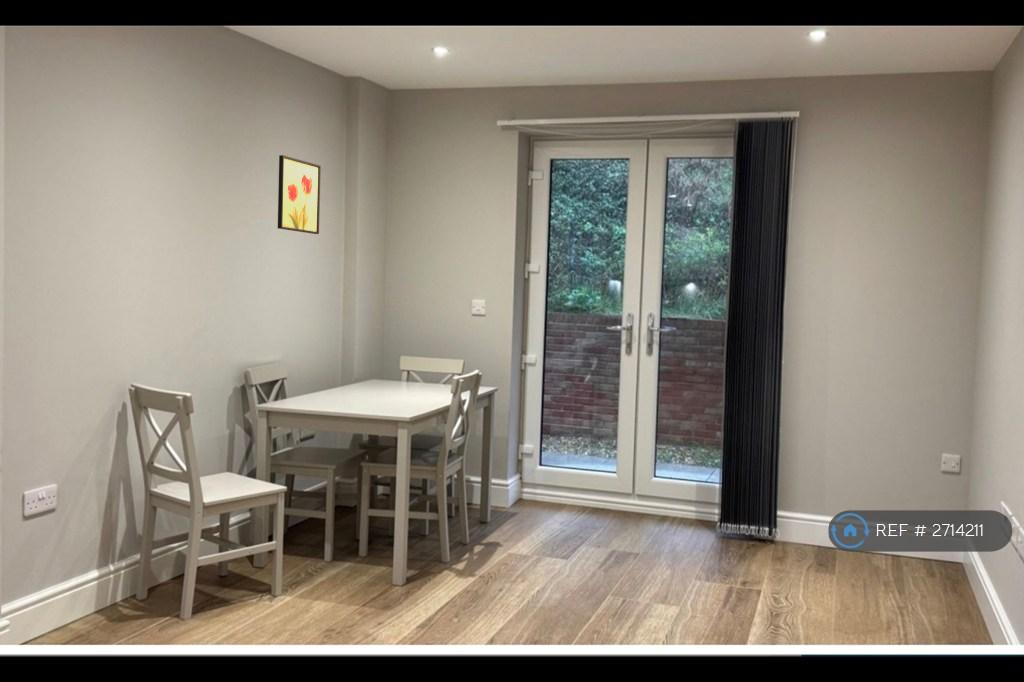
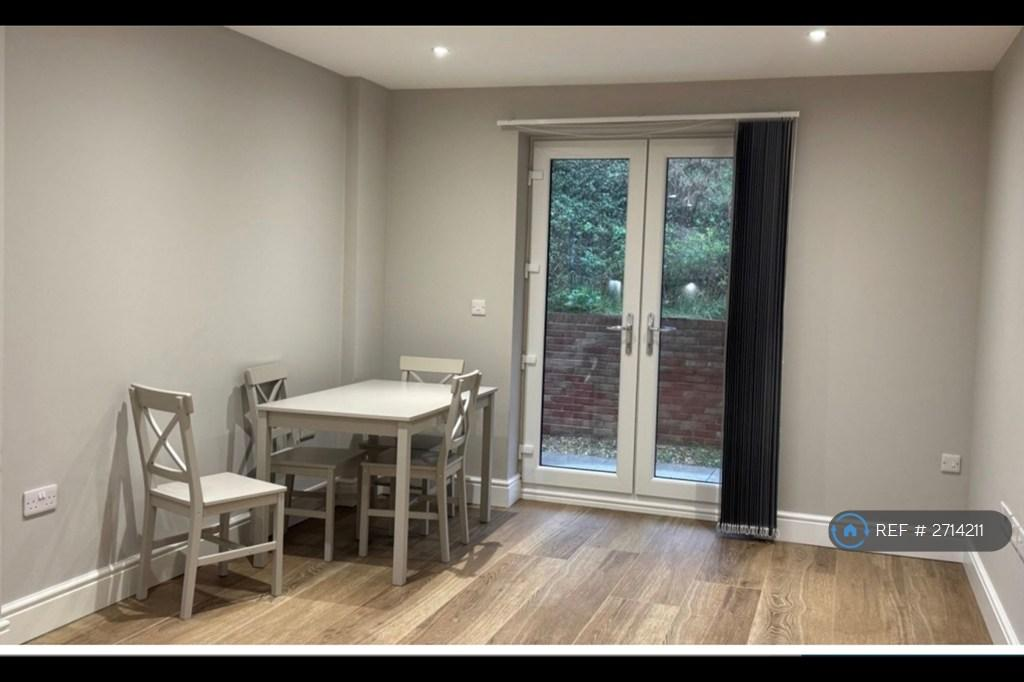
- wall art (298, 196)
